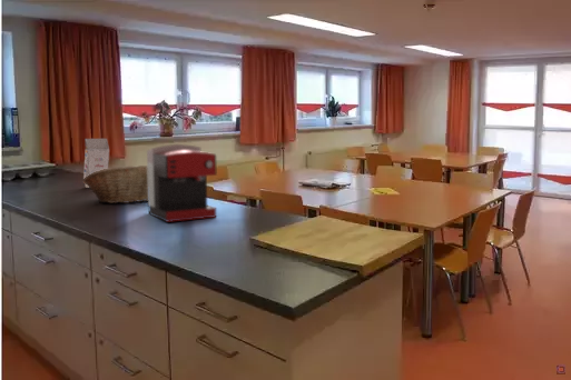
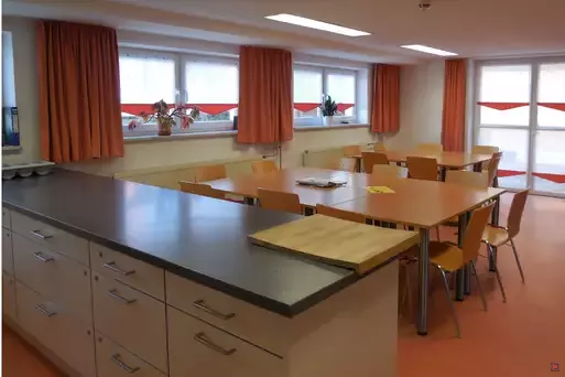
- fruit basket (130, 181)
- gift box (96, 162)
- coffee maker (184, 180)
